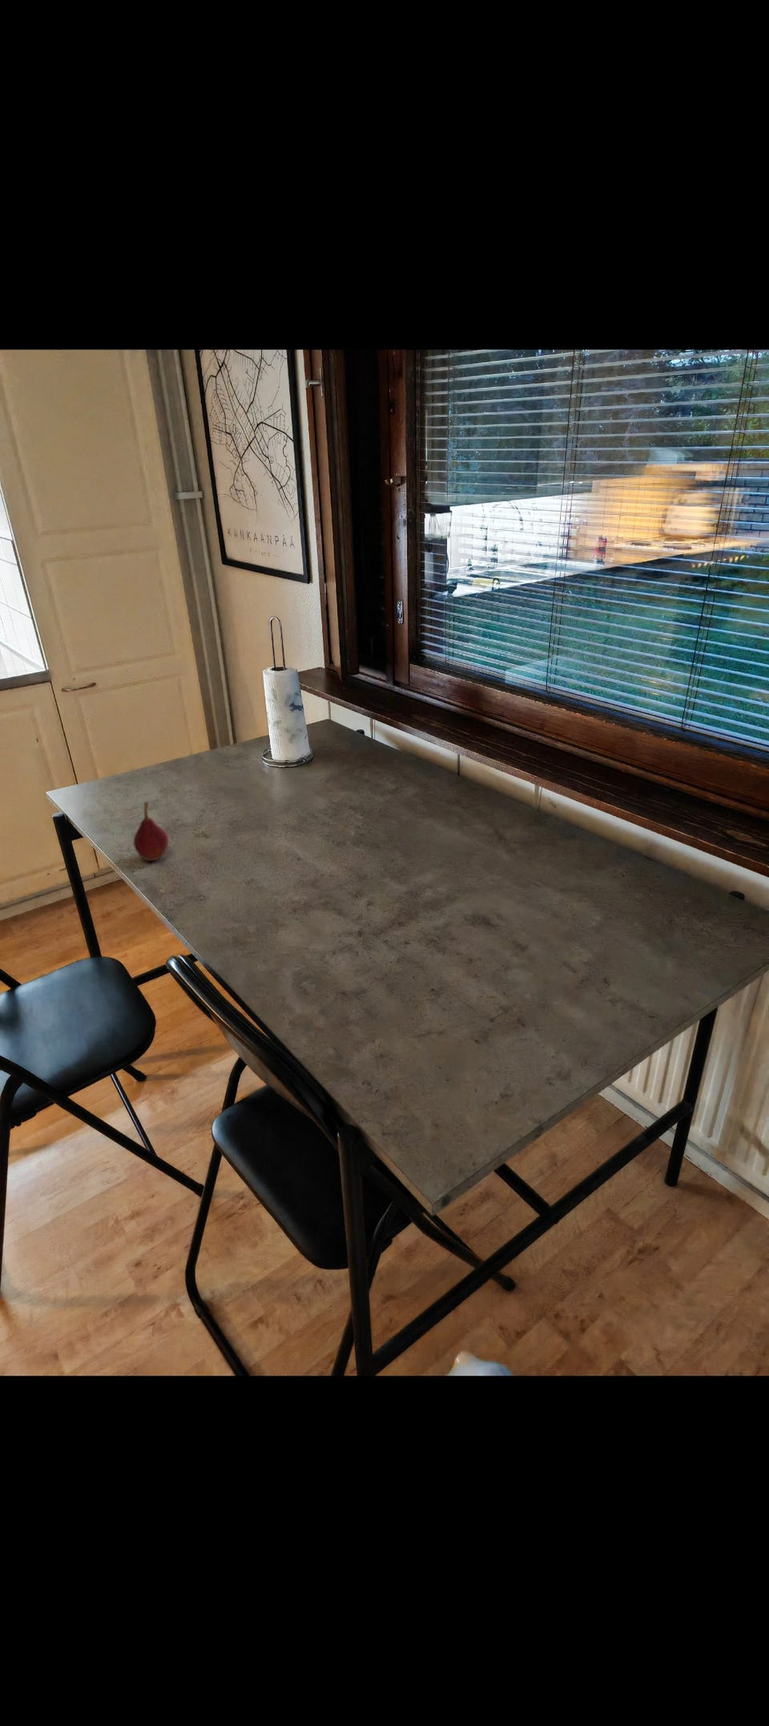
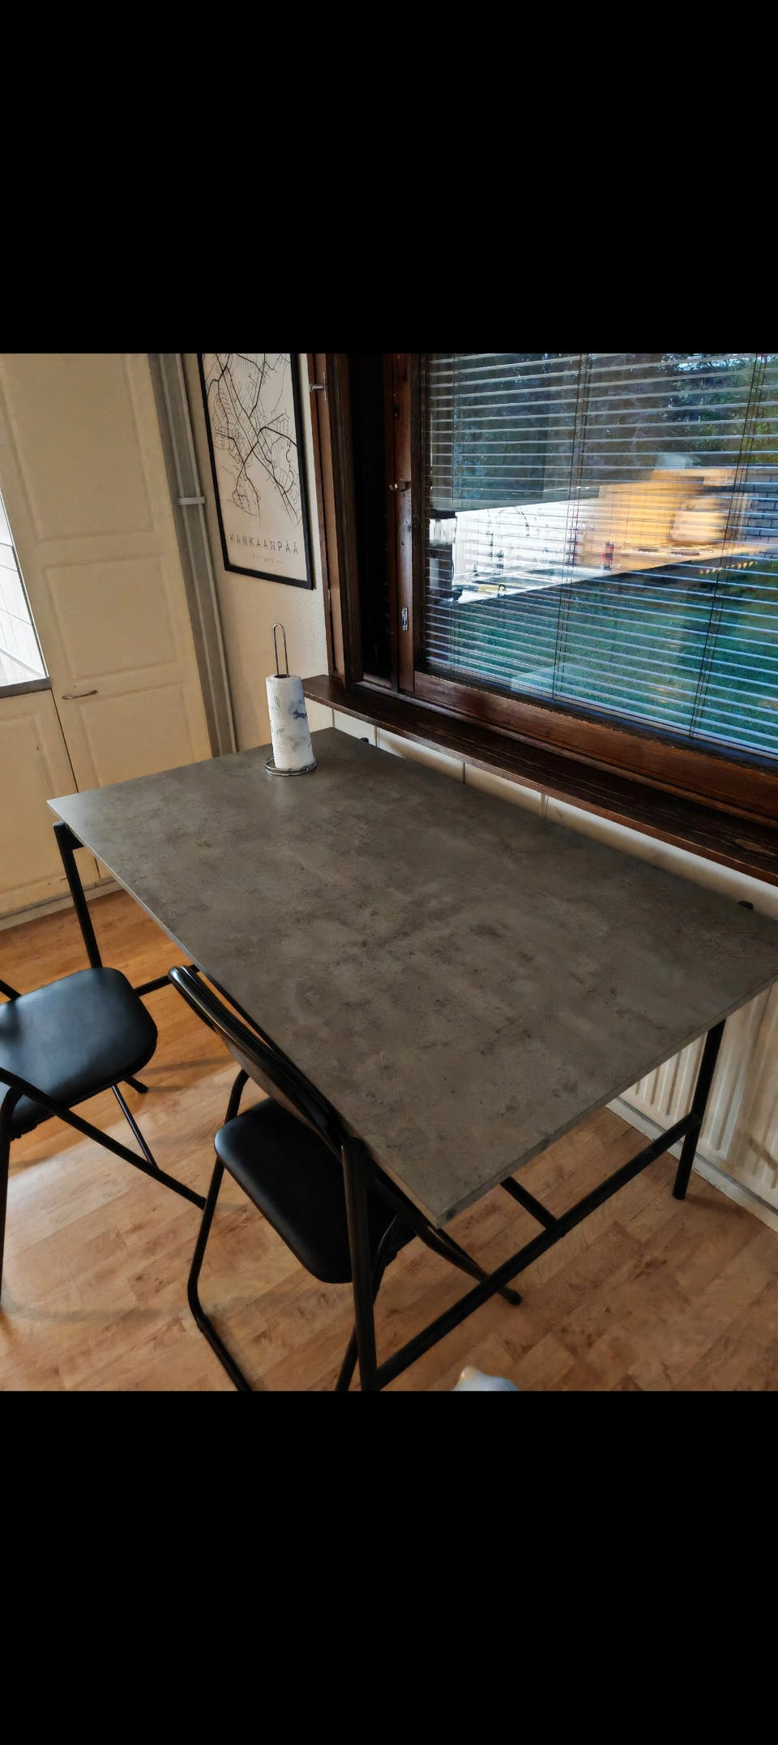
- fruit (149, 831)
